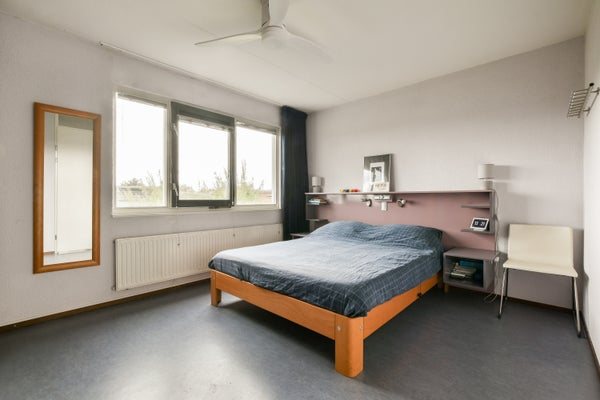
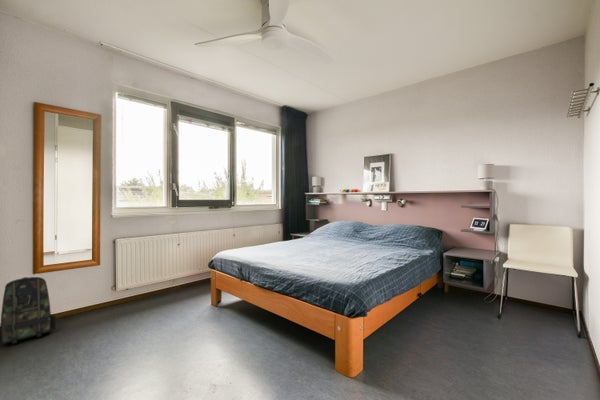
+ backpack (25, 306)
